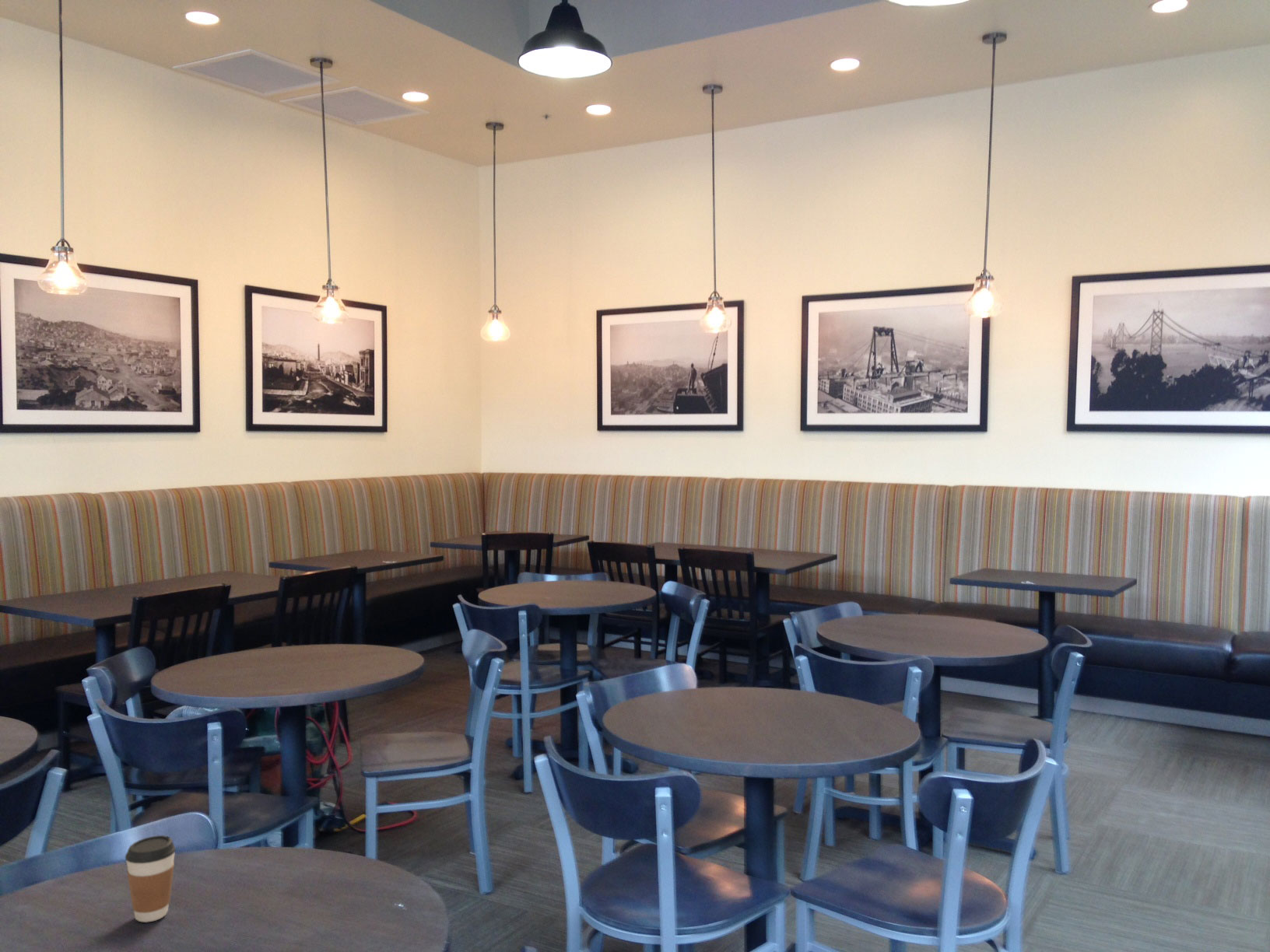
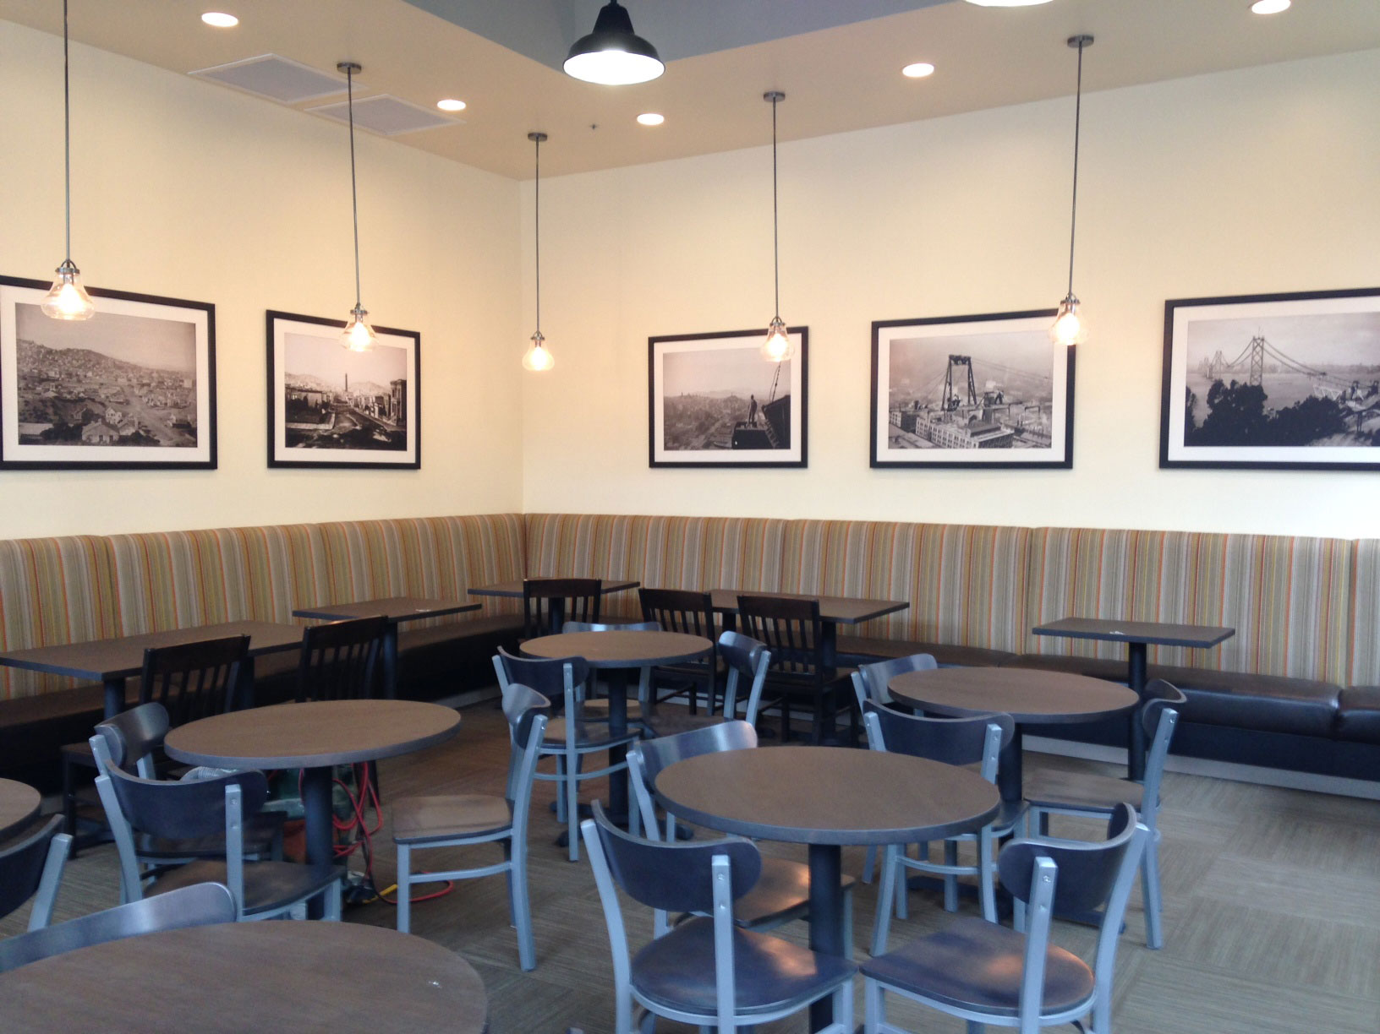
- coffee cup (150, 879)
